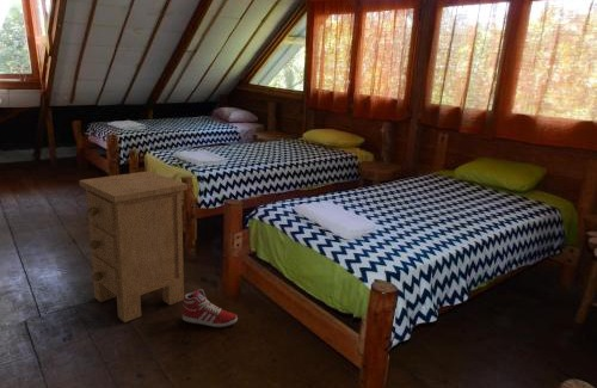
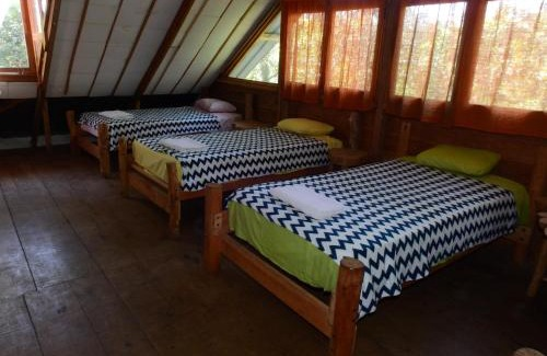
- nightstand (131, 244)
- sneaker (209, 307)
